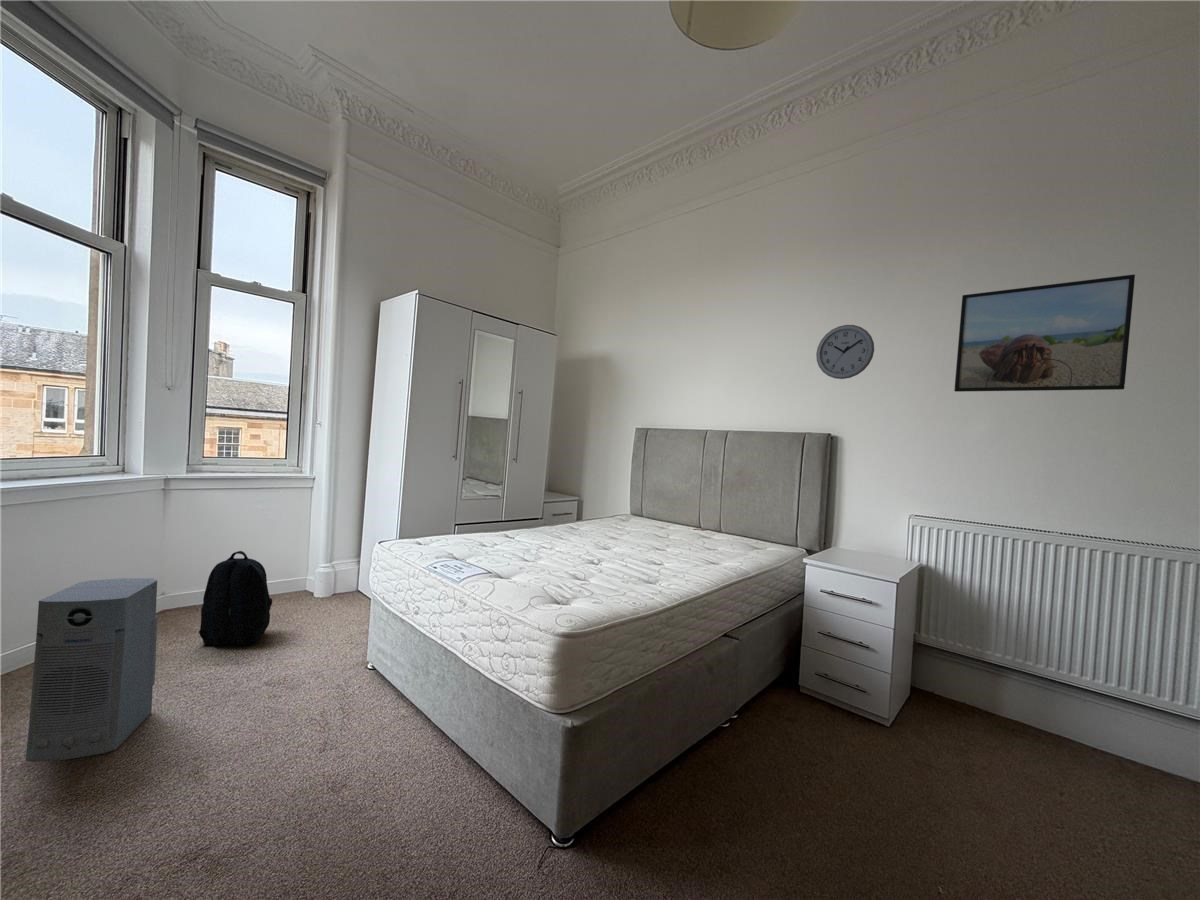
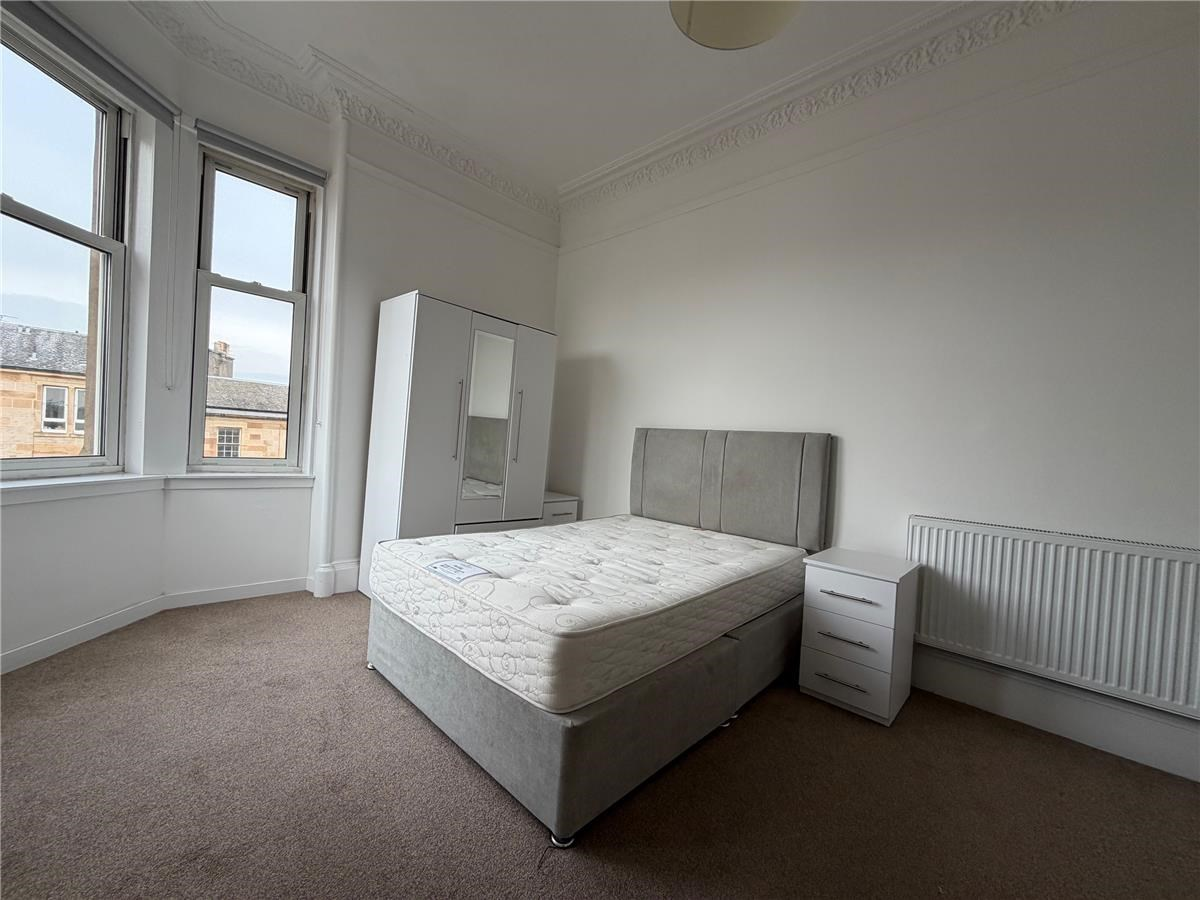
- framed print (1036, 338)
- backpack (238, 595)
- air purifier (99, 661)
- wall clock (843, 351)
